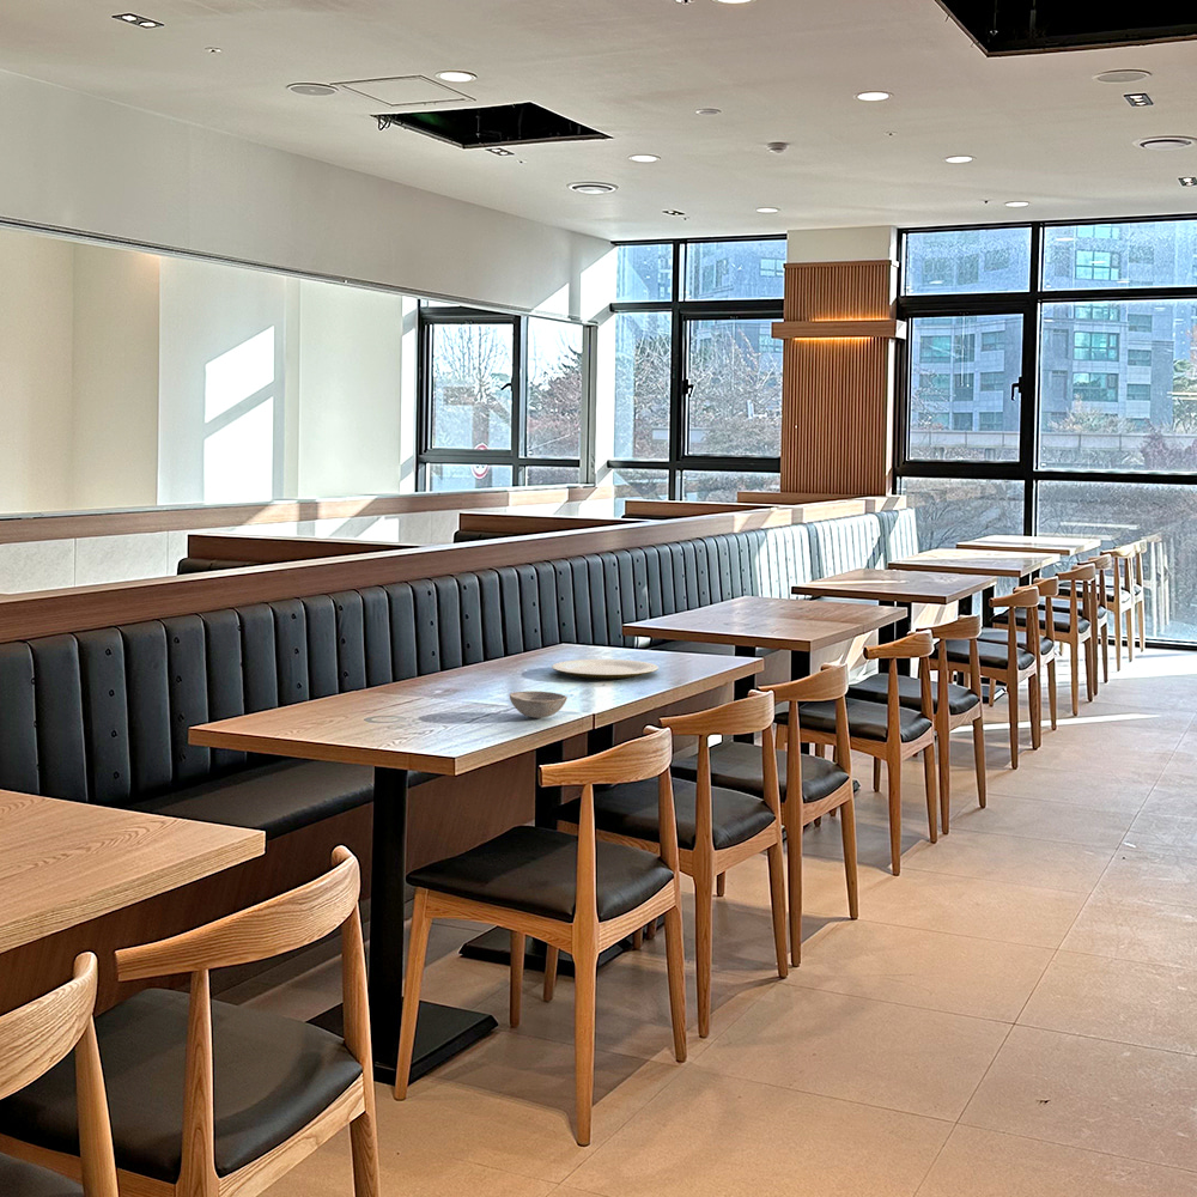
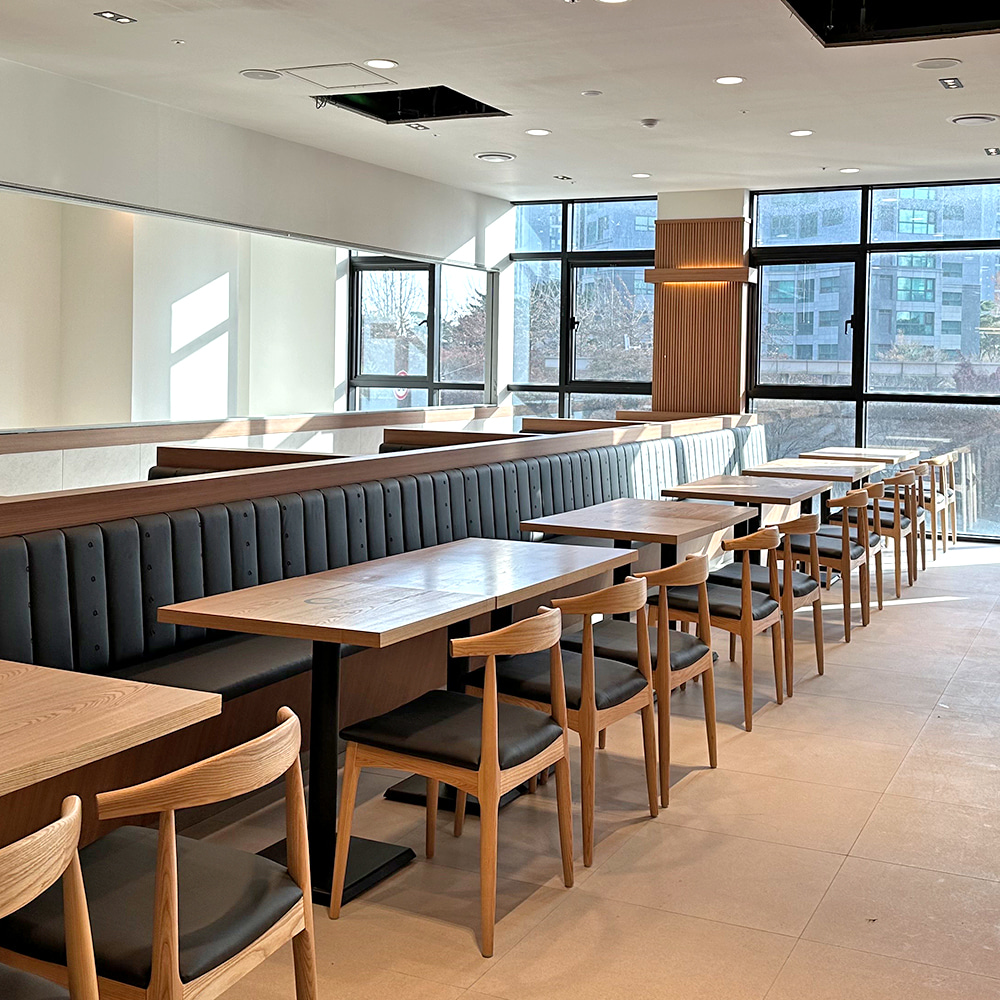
- bowl (537, 705)
- plate (604, 669)
